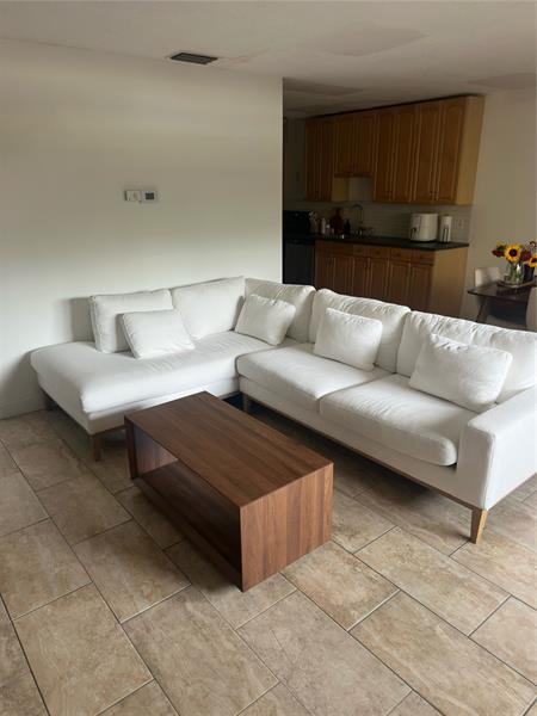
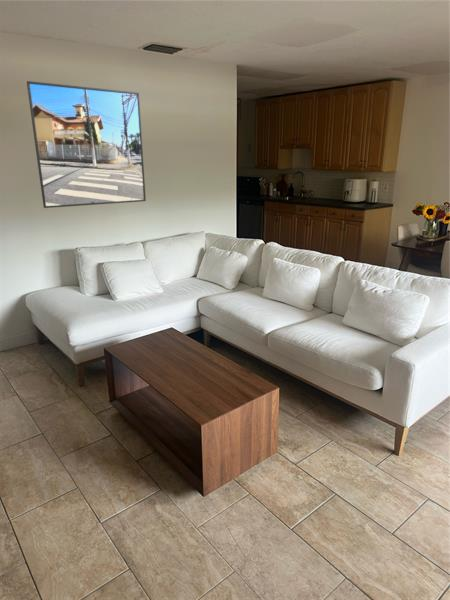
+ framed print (93, 148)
